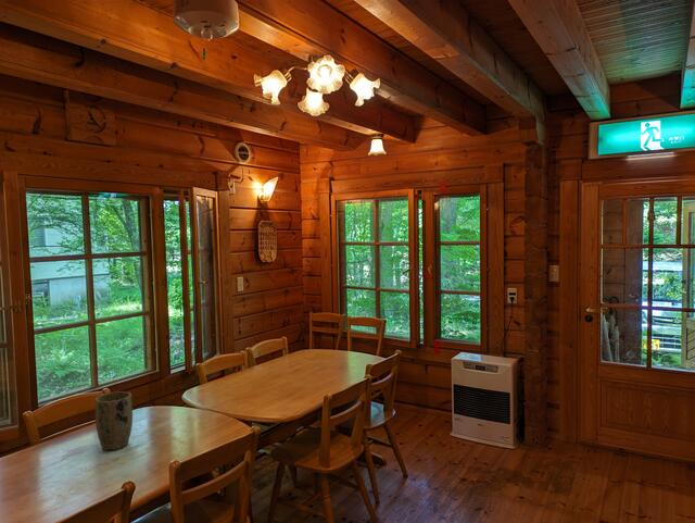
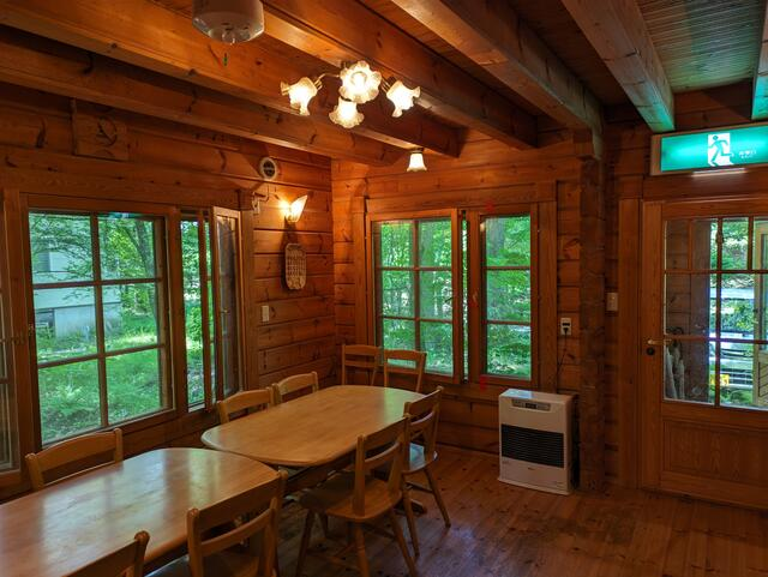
- plant pot (114, 421)
